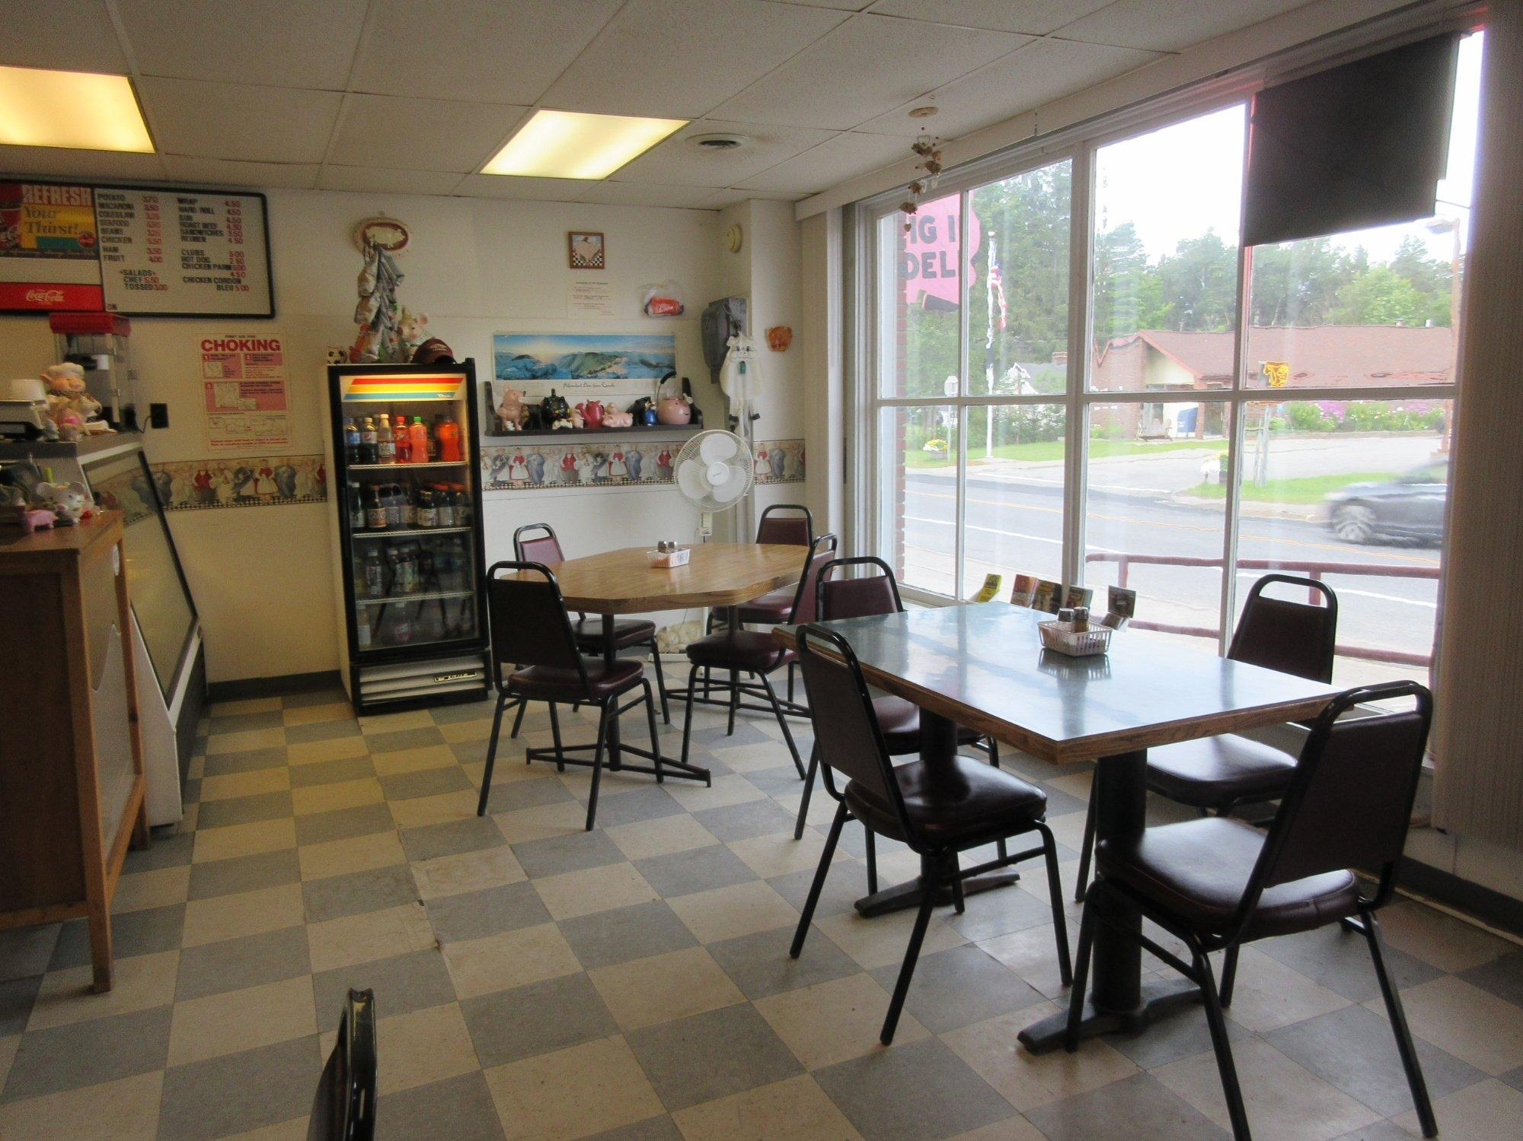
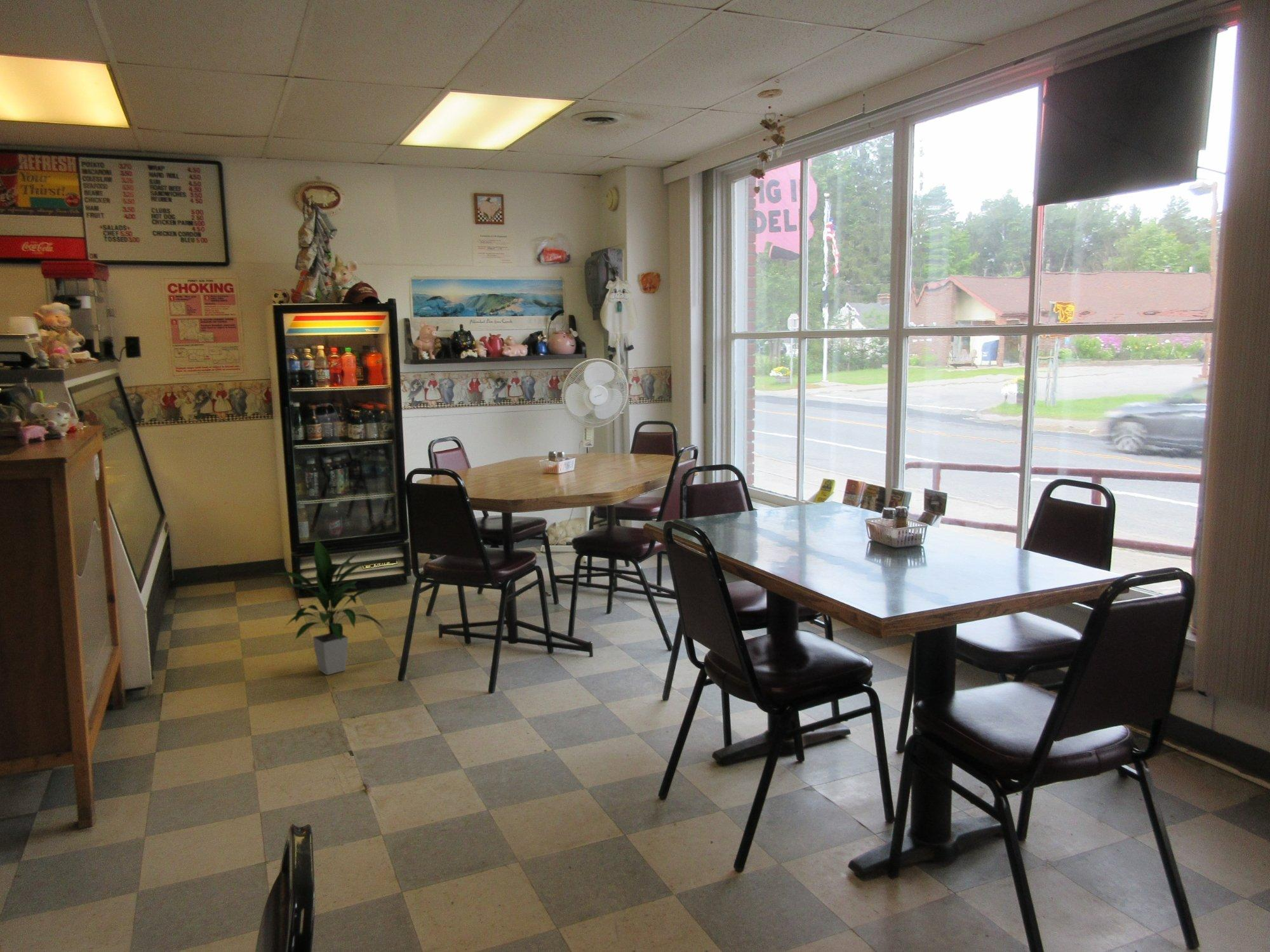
+ indoor plant (333, 607)
